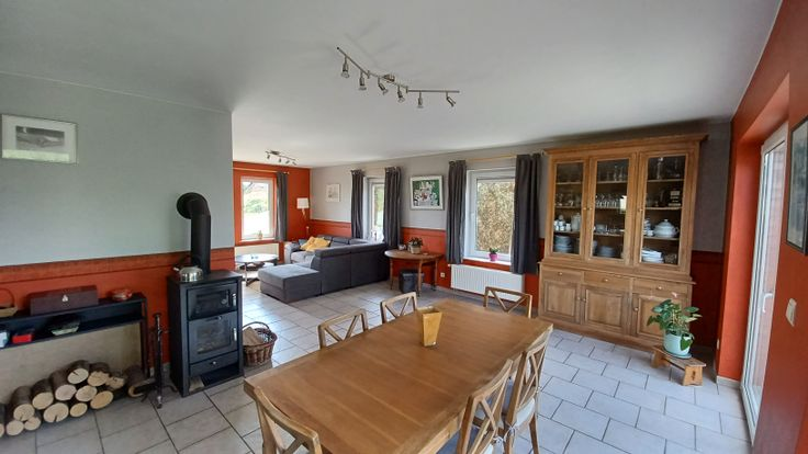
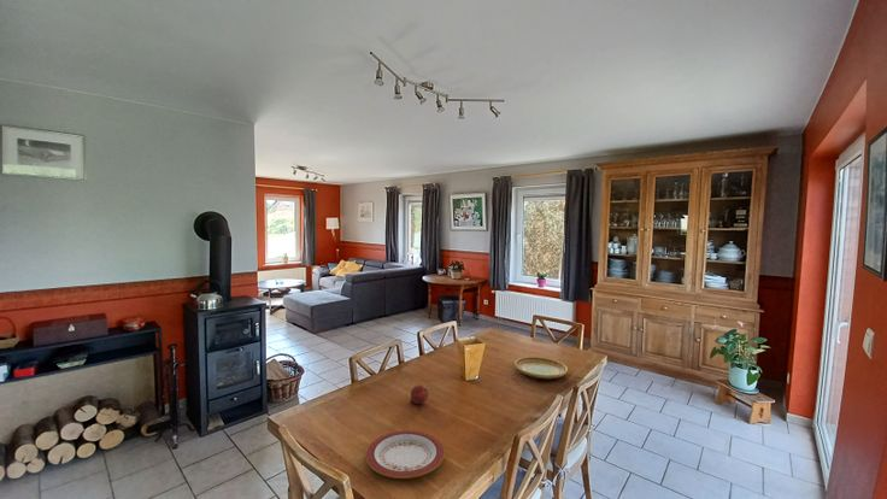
+ plate (405, 453)
+ fruit (418, 393)
+ plate (540, 368)
